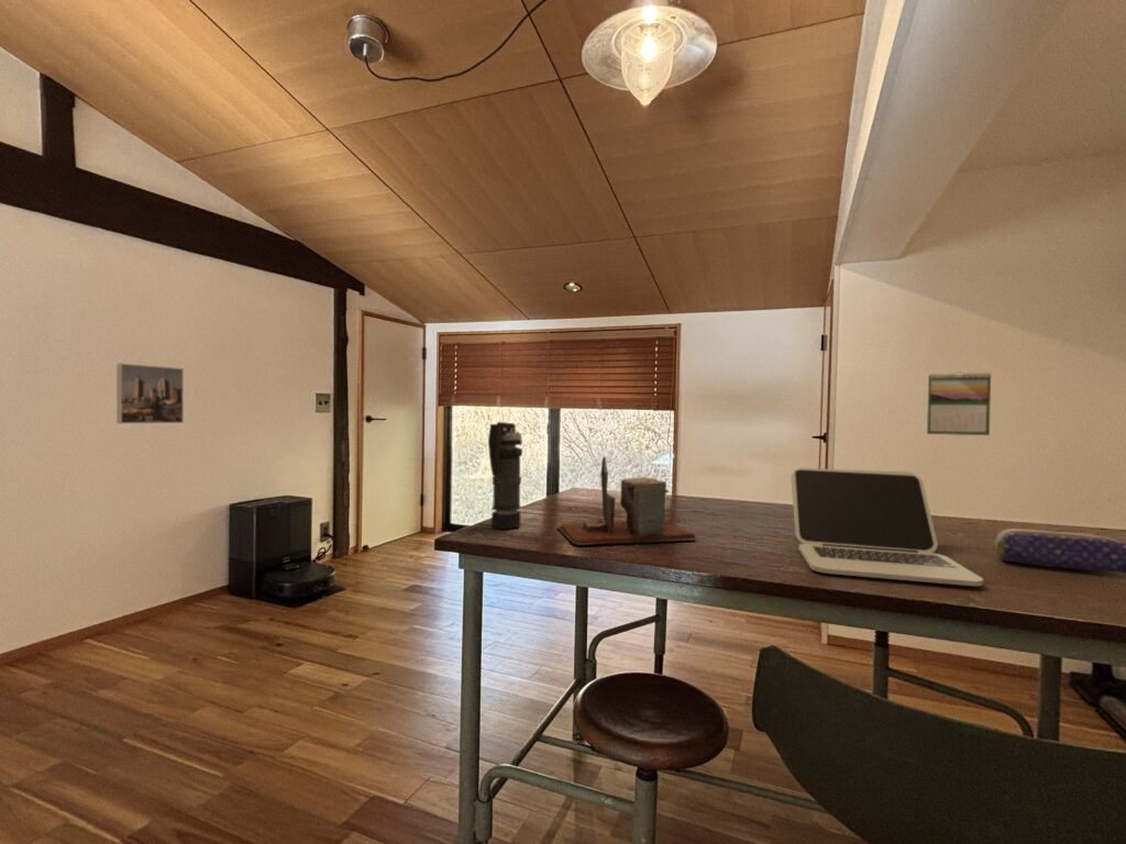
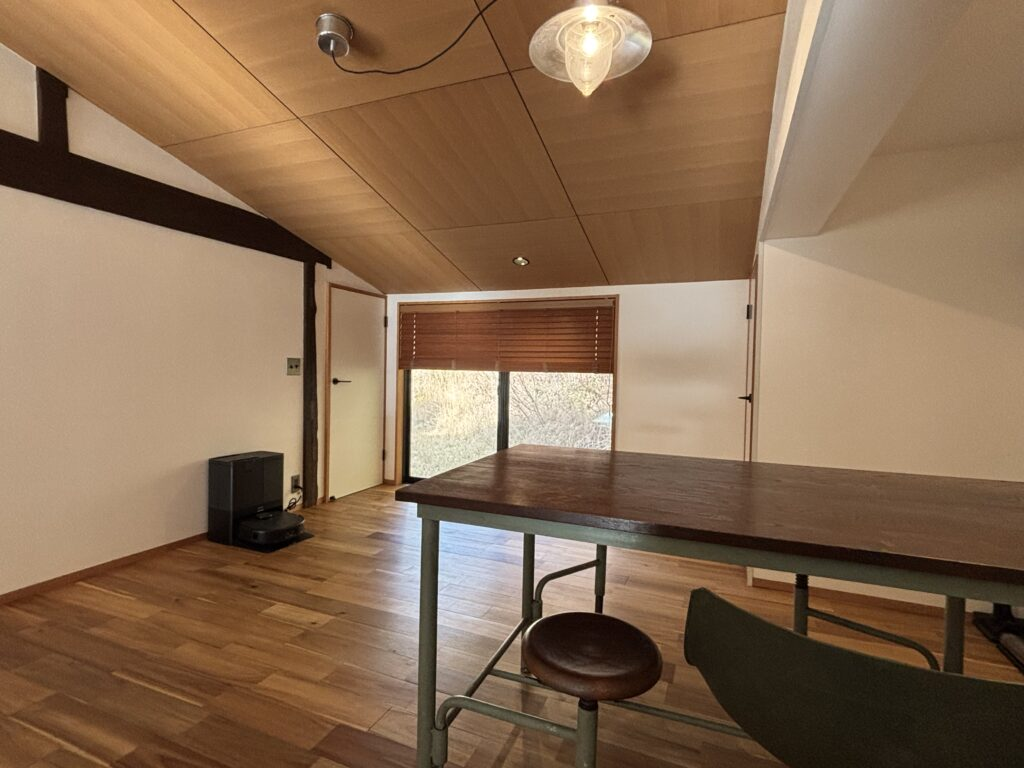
- pencil case (1057, 548)
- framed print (151, 395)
- desk organizer (625, 496)
- laptop (872, 517)
- smoke grenade (504, 475)
- calendar (958, 403)
